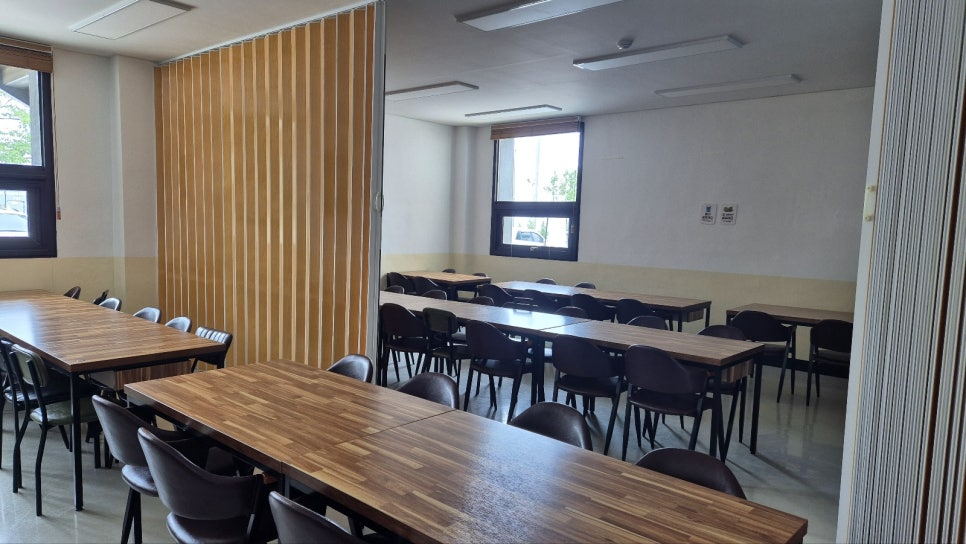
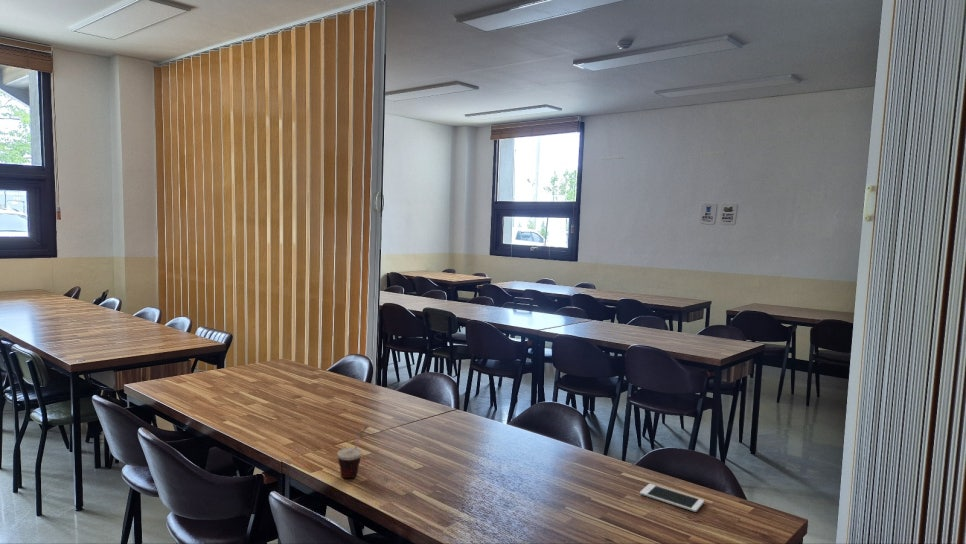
+ cell phone (671, 497)
+ cup (354, 452)
